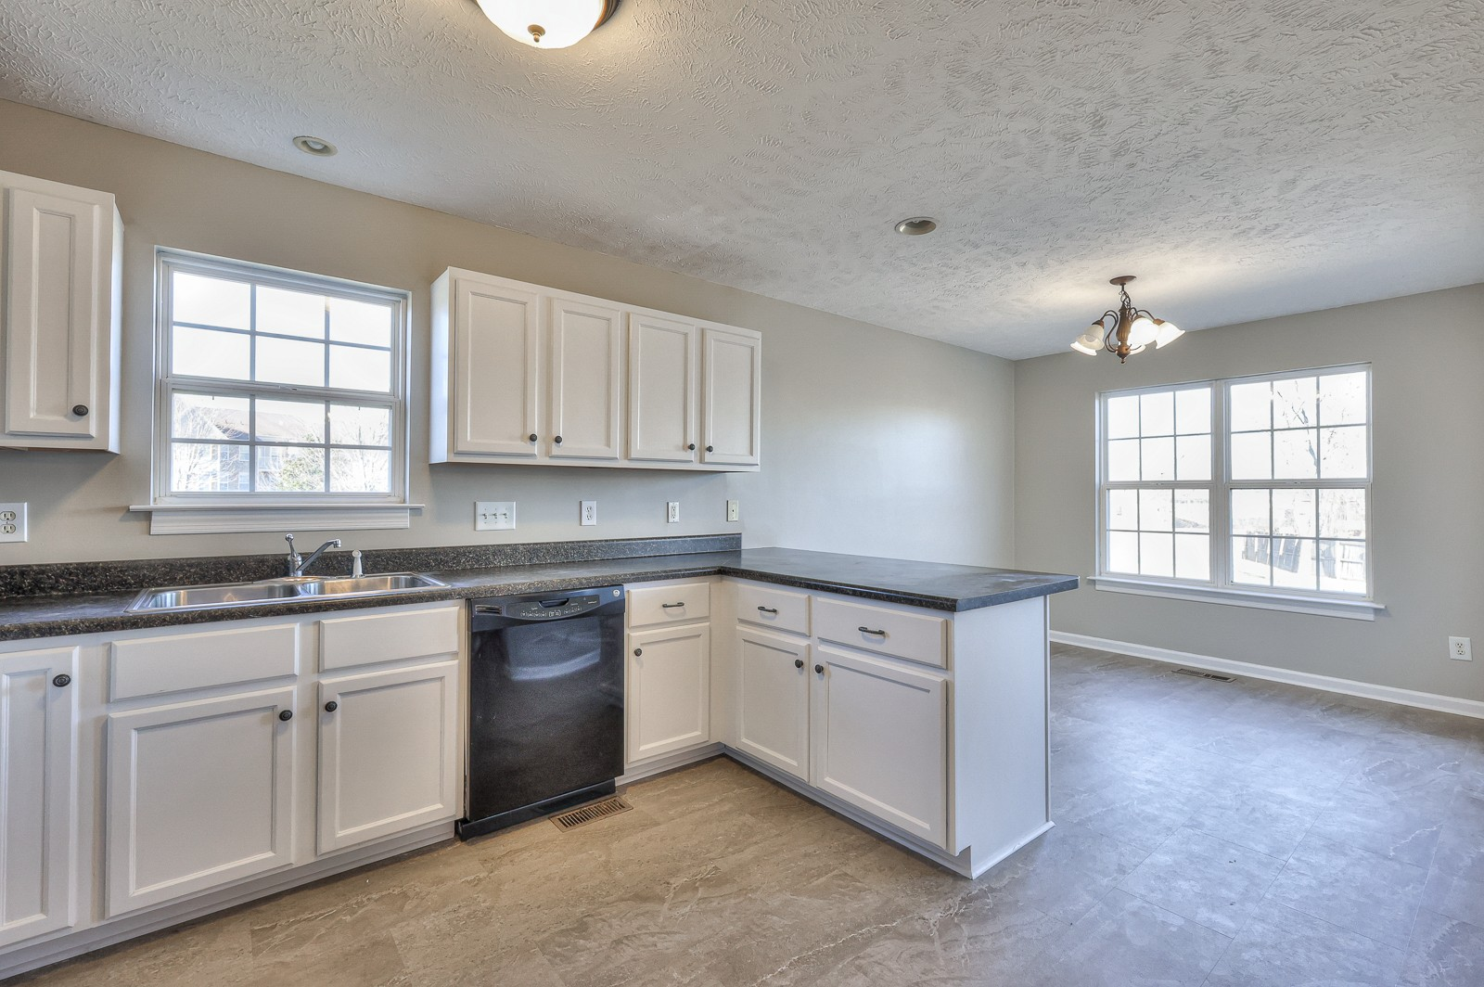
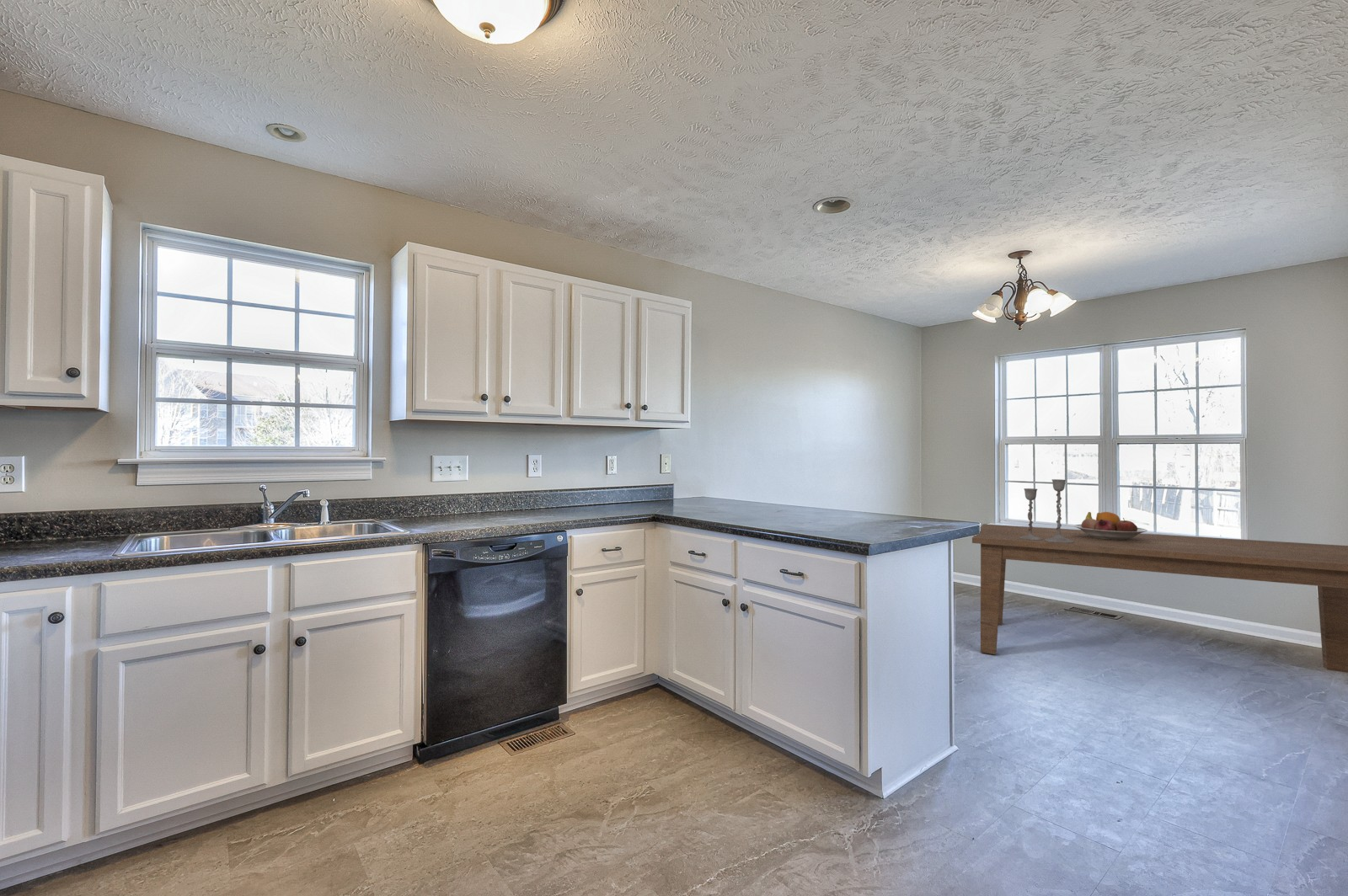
+ fruit bowl (1110, 525)
+ dining table (1158, 572)
+ candlestick (1056, 509)
